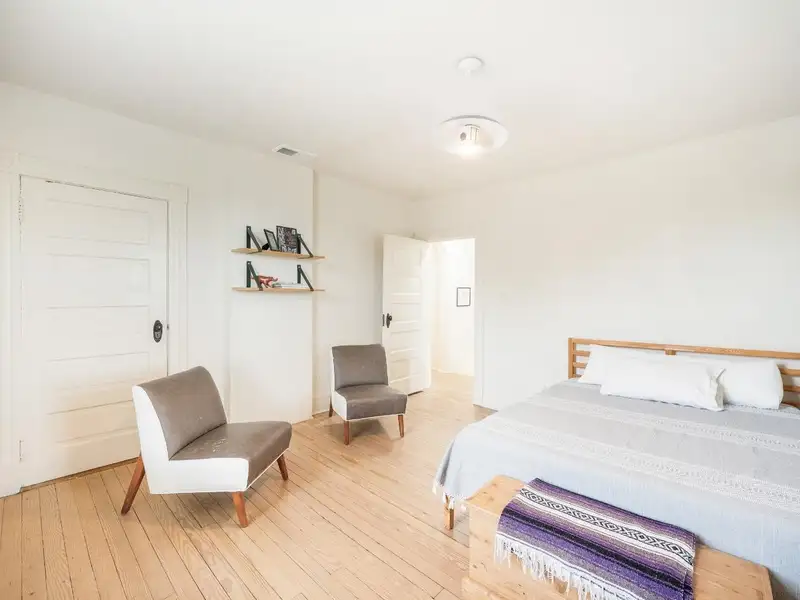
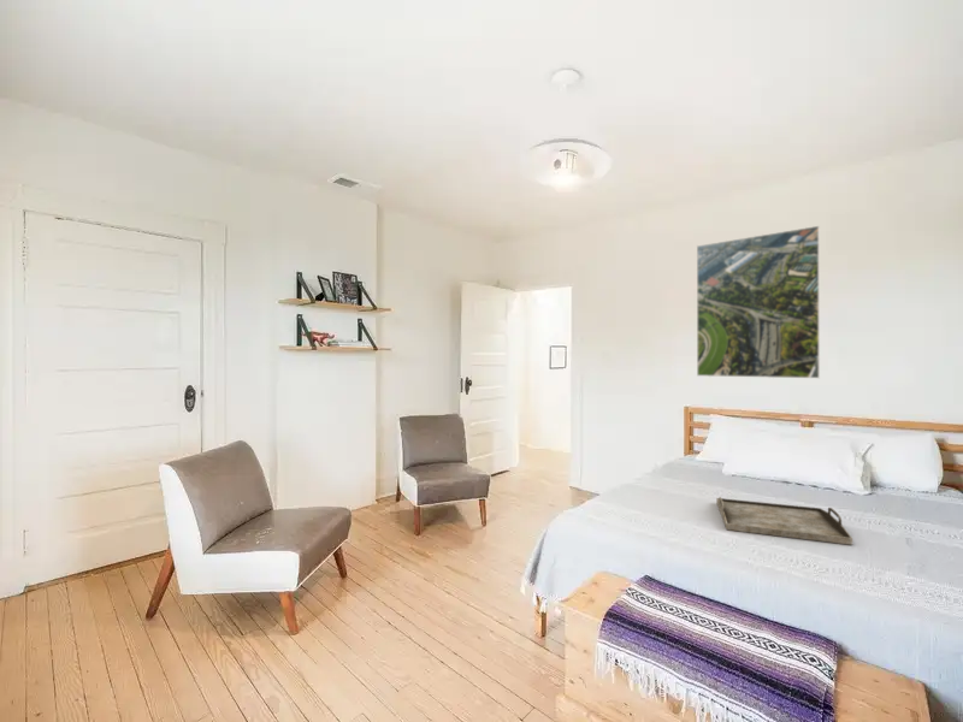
+ serving tray (775, 513)
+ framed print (754, 307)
